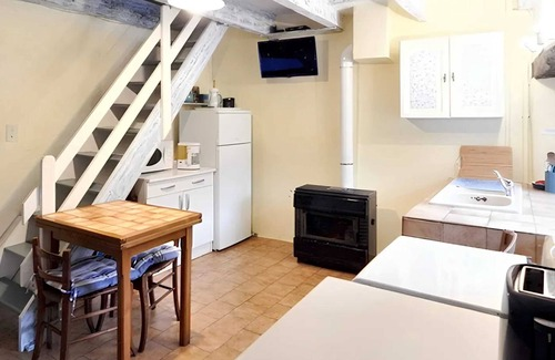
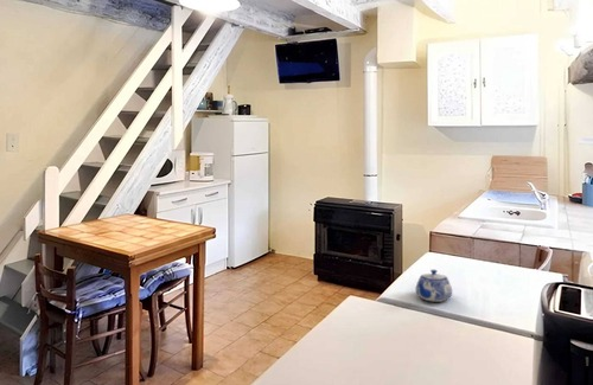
+ teapot (432, 284)
